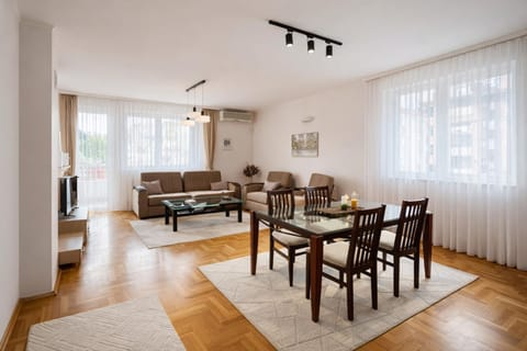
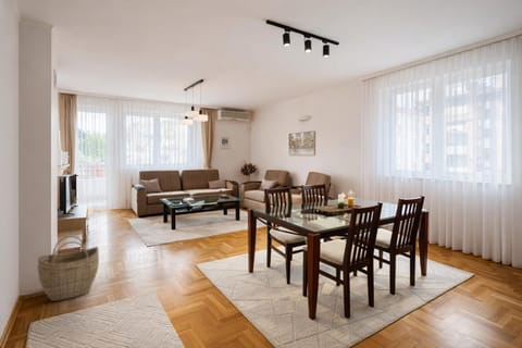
+ woven basket (70, 265)
